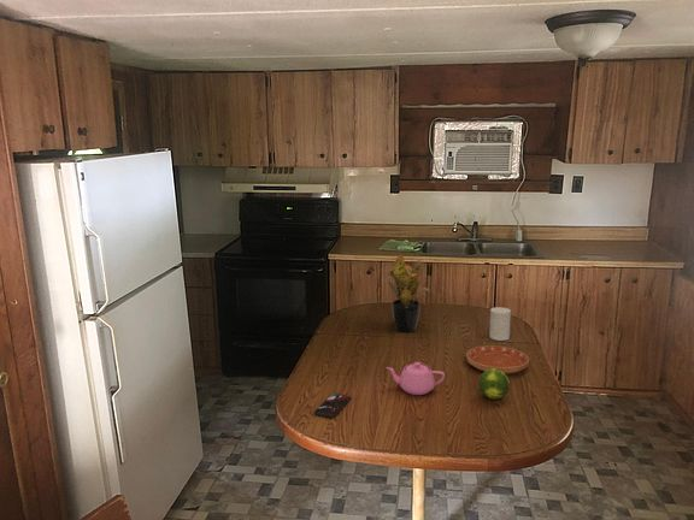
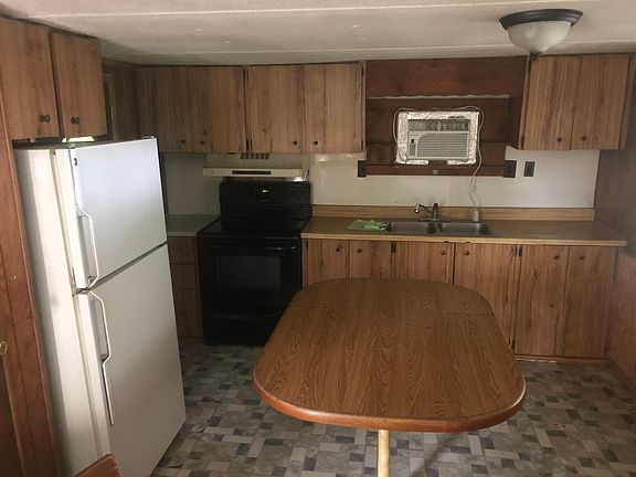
- teapot (414, 376)
- potted plant (406, 291)
- cup (499, 323)
- smartphone (333, 404)
- saucer (496, 360)
- fruit (493, 383)
